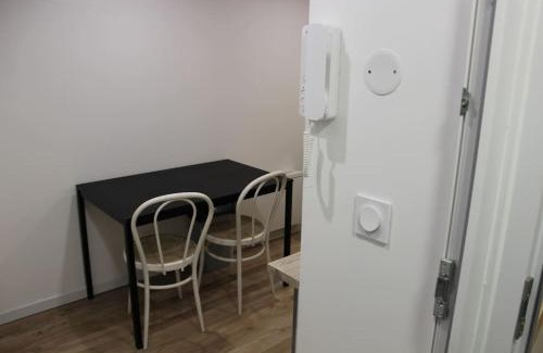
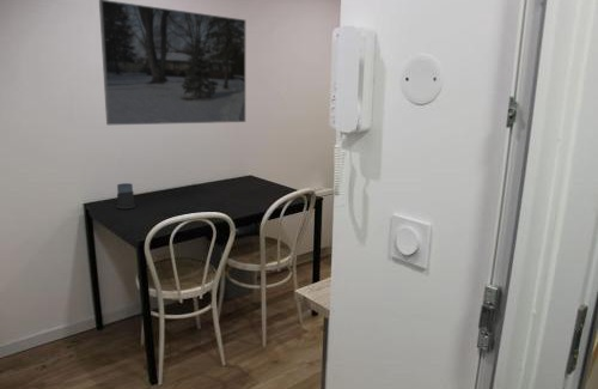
+ mug (123, 195)
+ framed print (181, 68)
